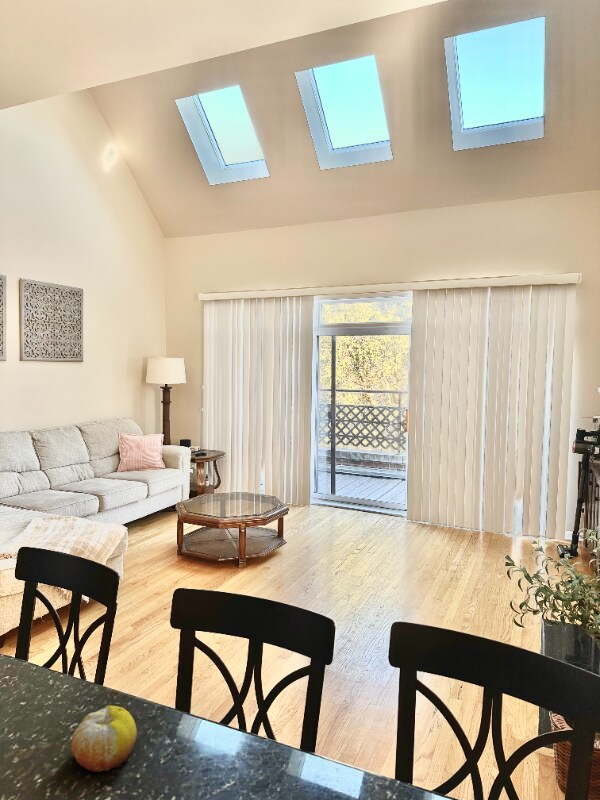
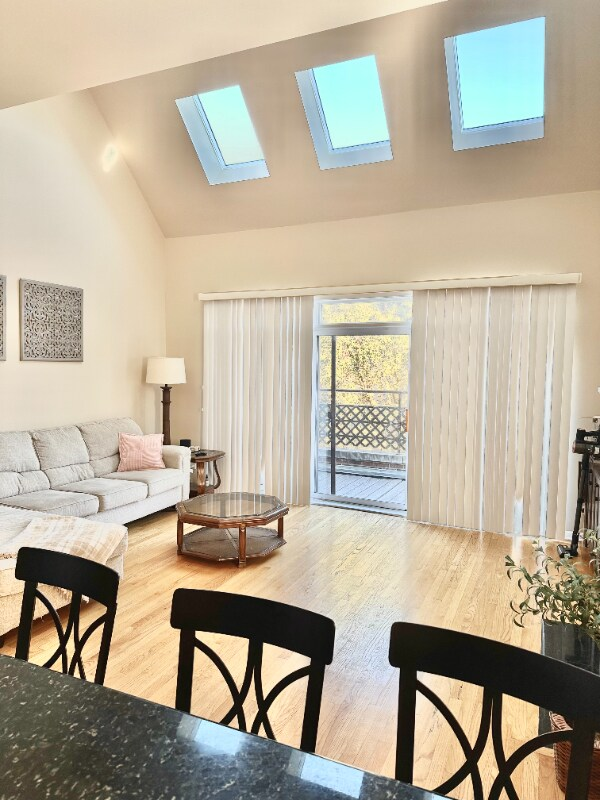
- fruit (103, 734)
